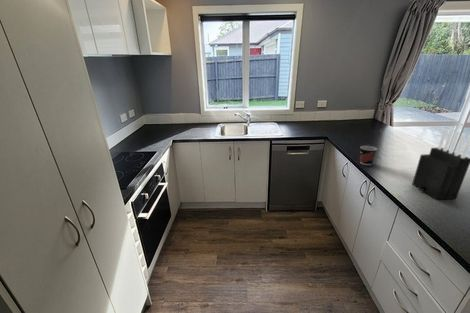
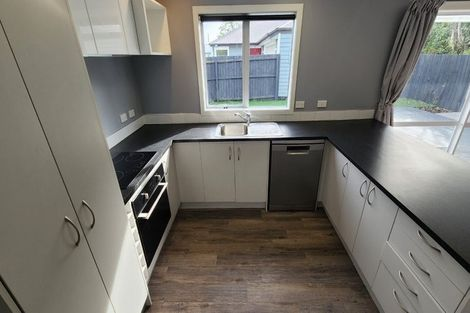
- cup (367, 155)
- knife block (440, 163)
